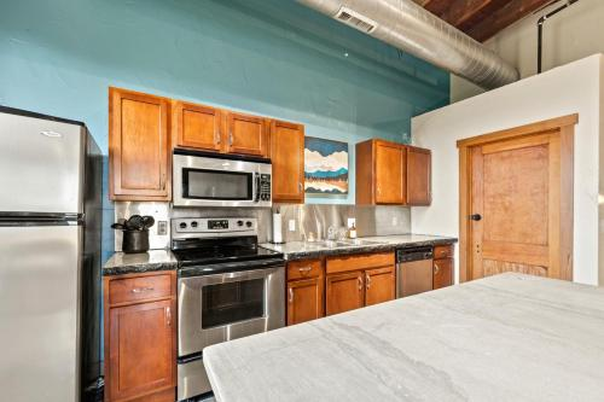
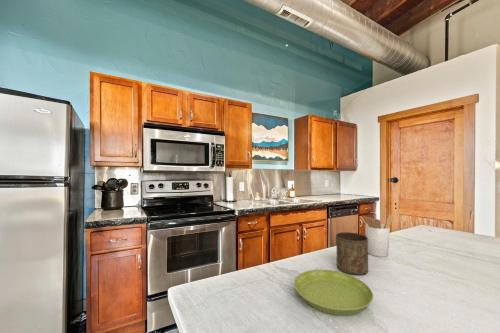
+ utensil holder (375, 234)
+ saucer (331, 291)
+ cup (351, 252)
